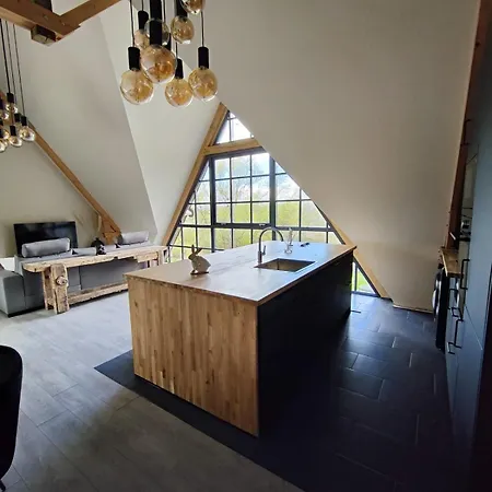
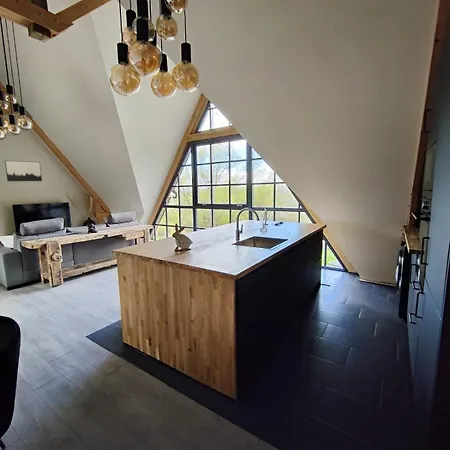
+ wall art (24, 171)
